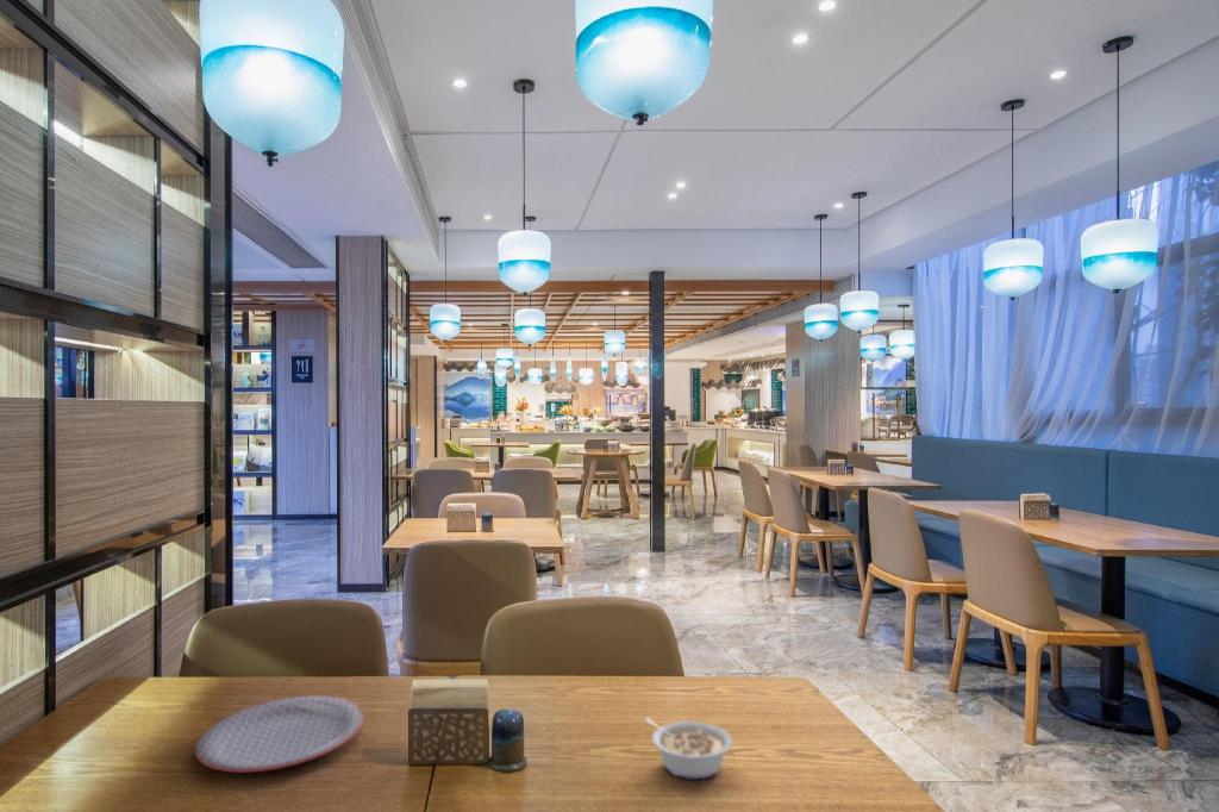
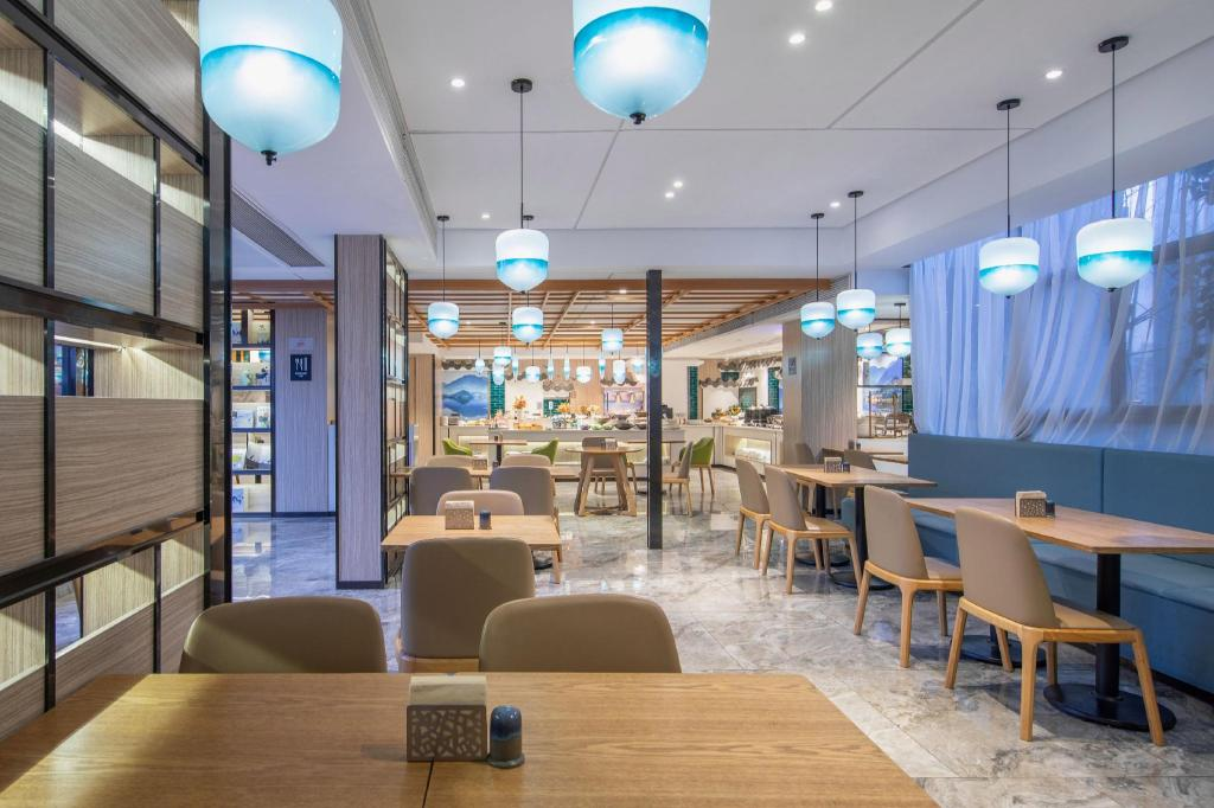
- legume (688, 749)
- plate (283, 733)
